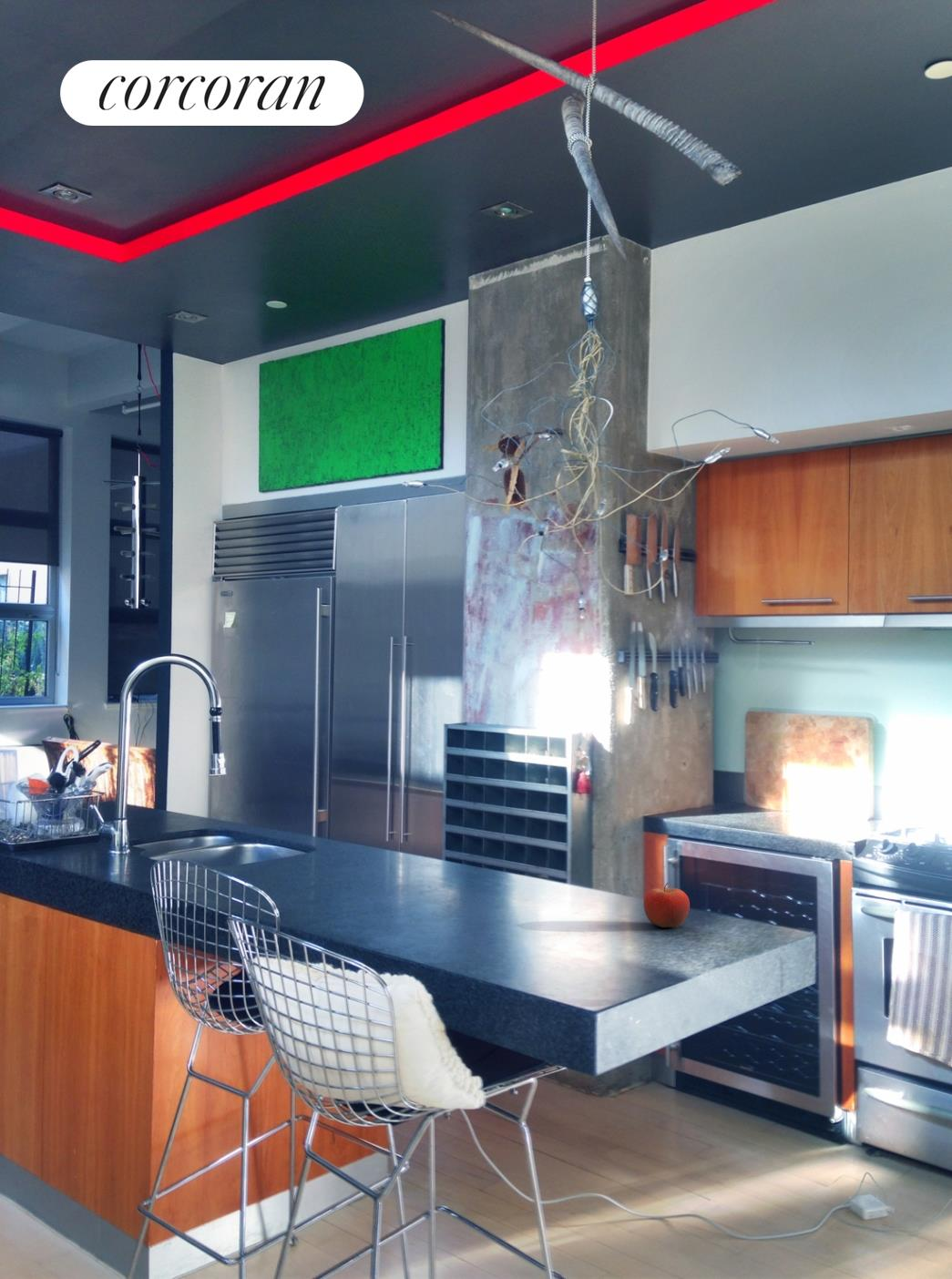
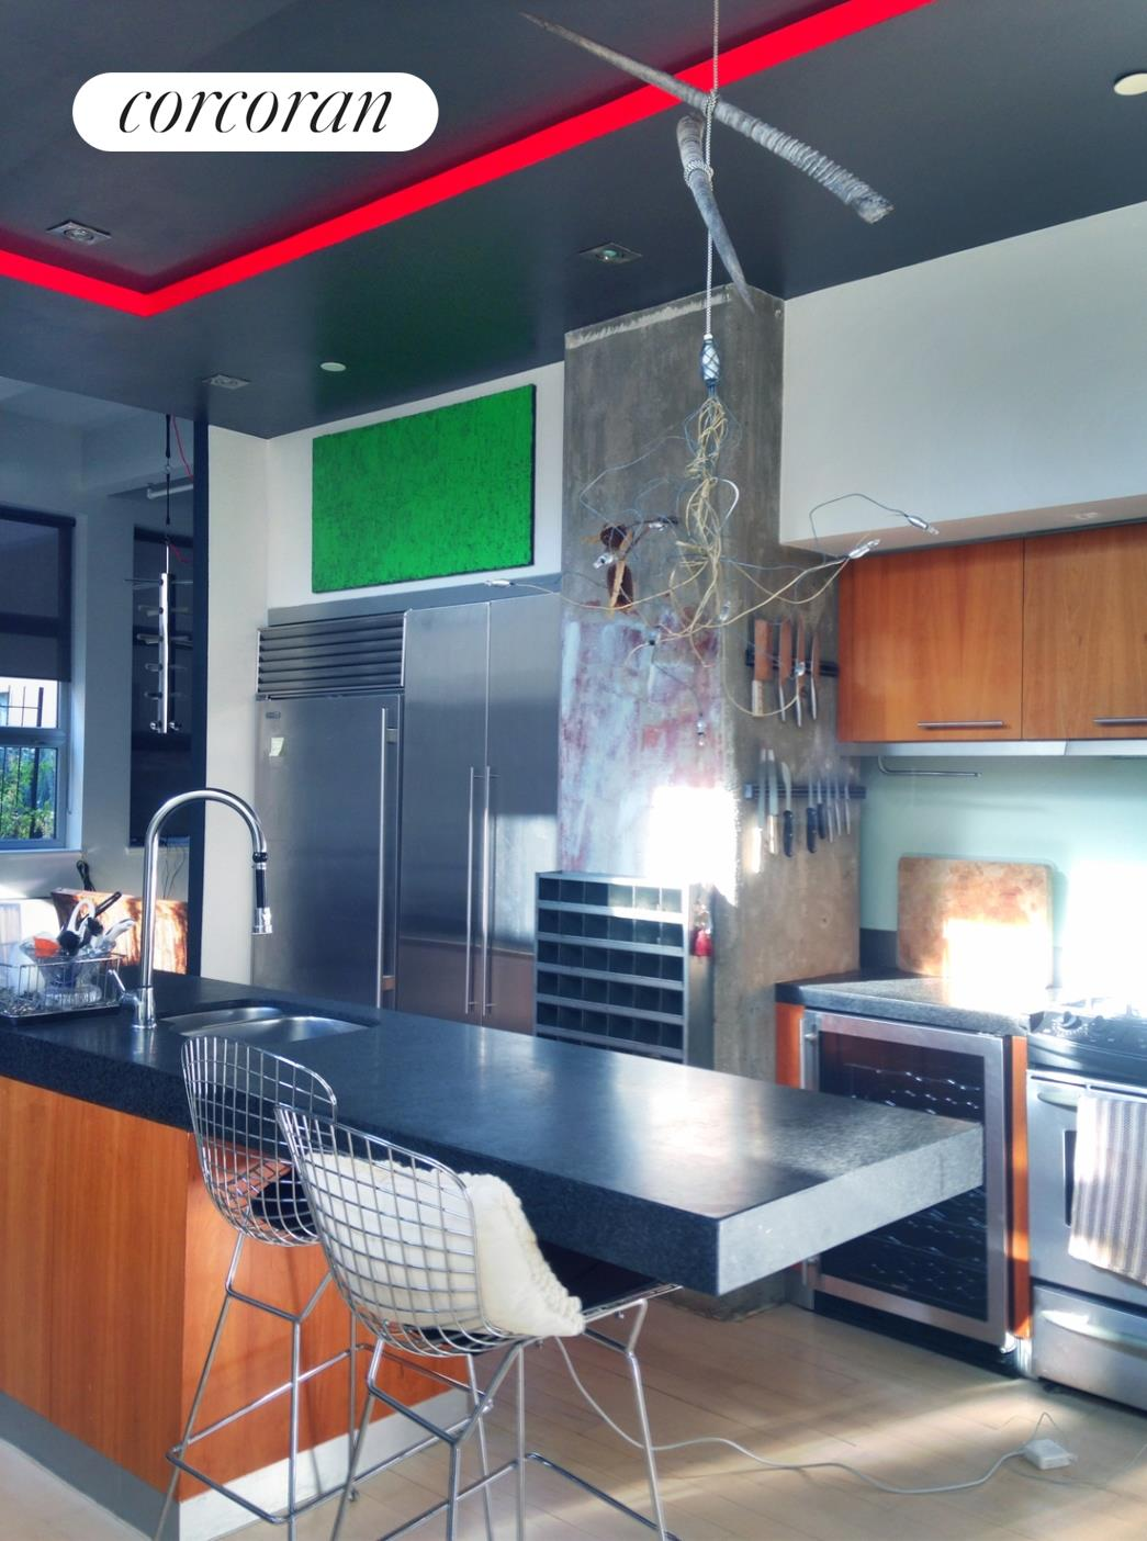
- fruit (666, 903)
